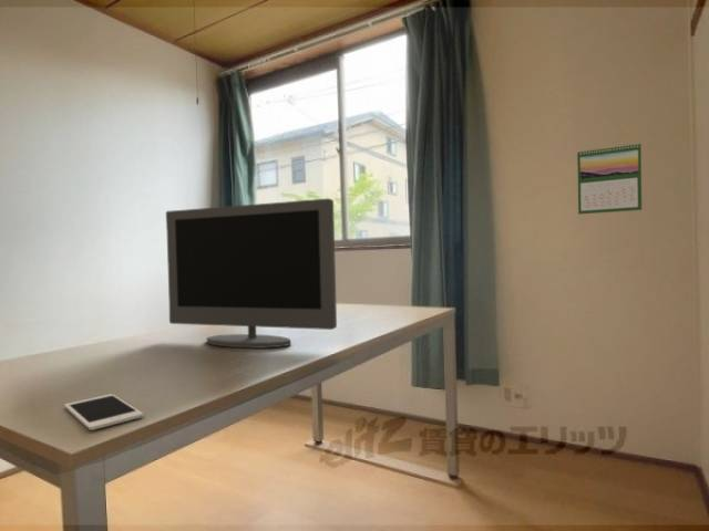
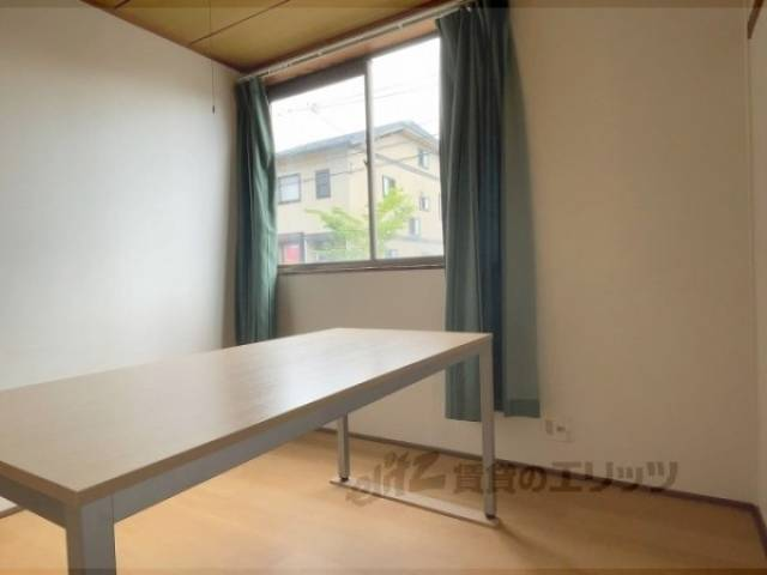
- calendar (608, 178)
- cell phone (102, 409)
- monitor (246, 274)
